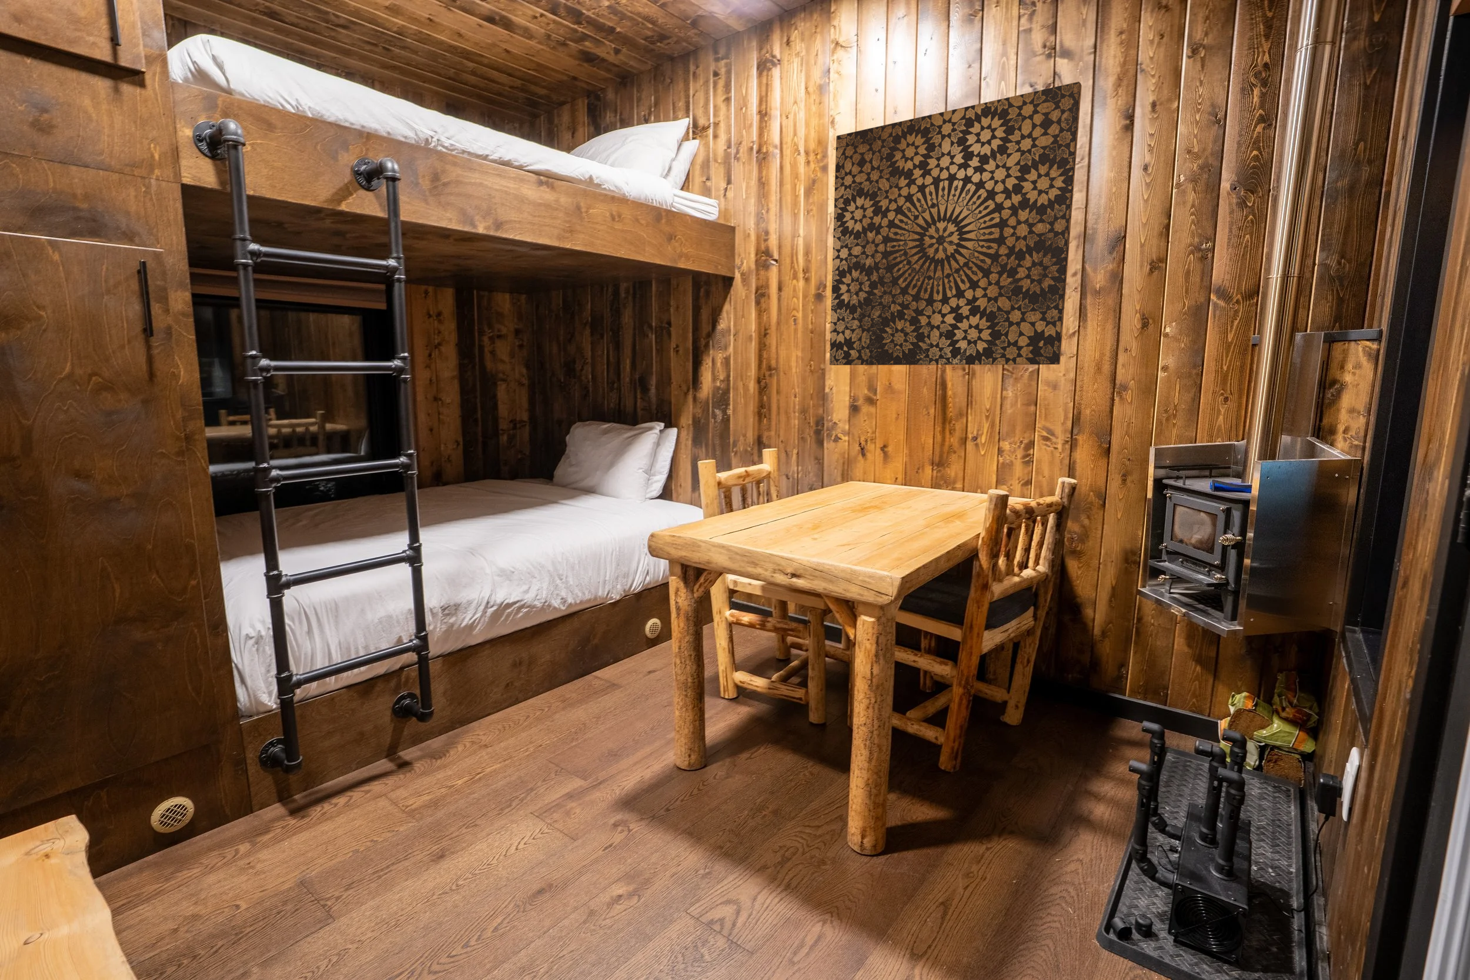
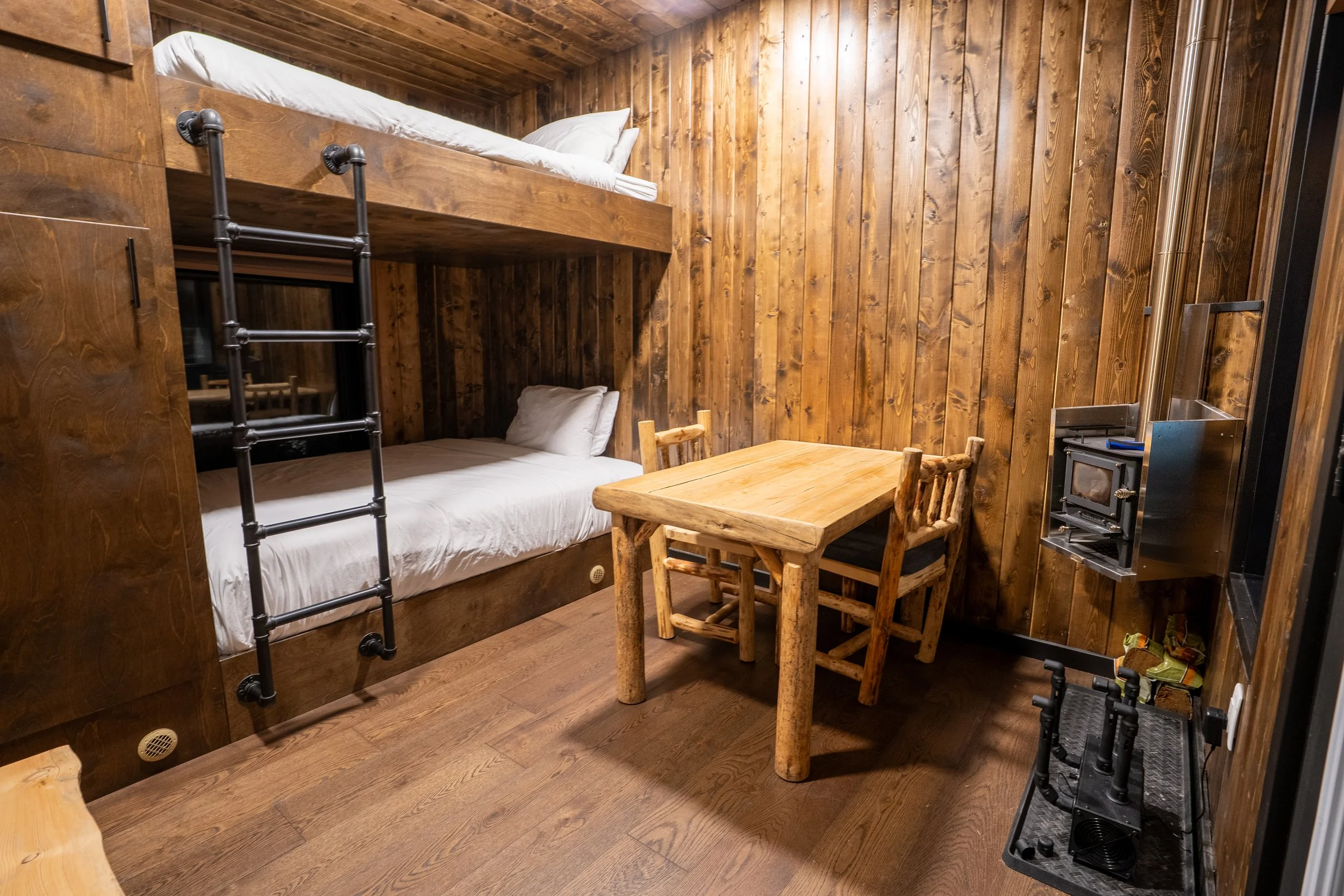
- wall art (941, 242)
